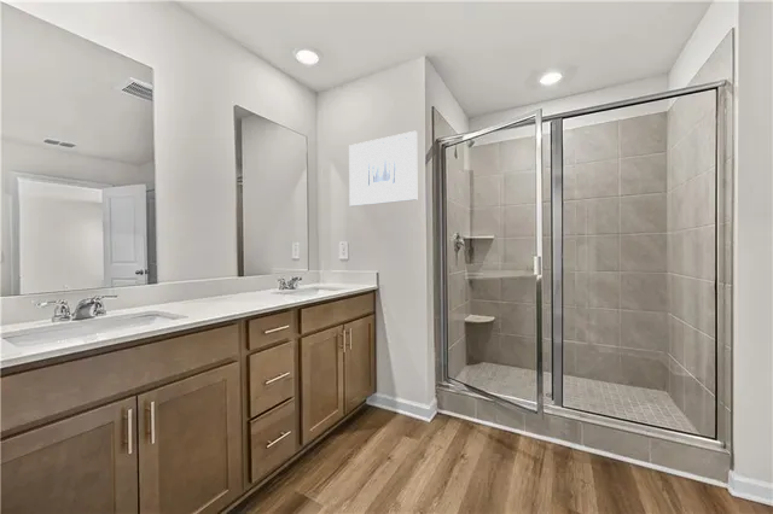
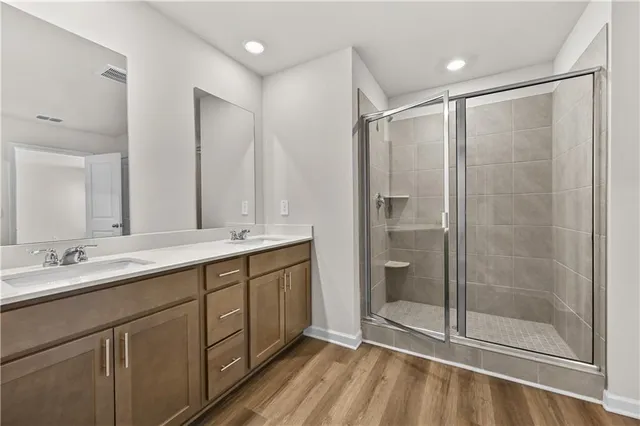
- wall art (380, 170)
